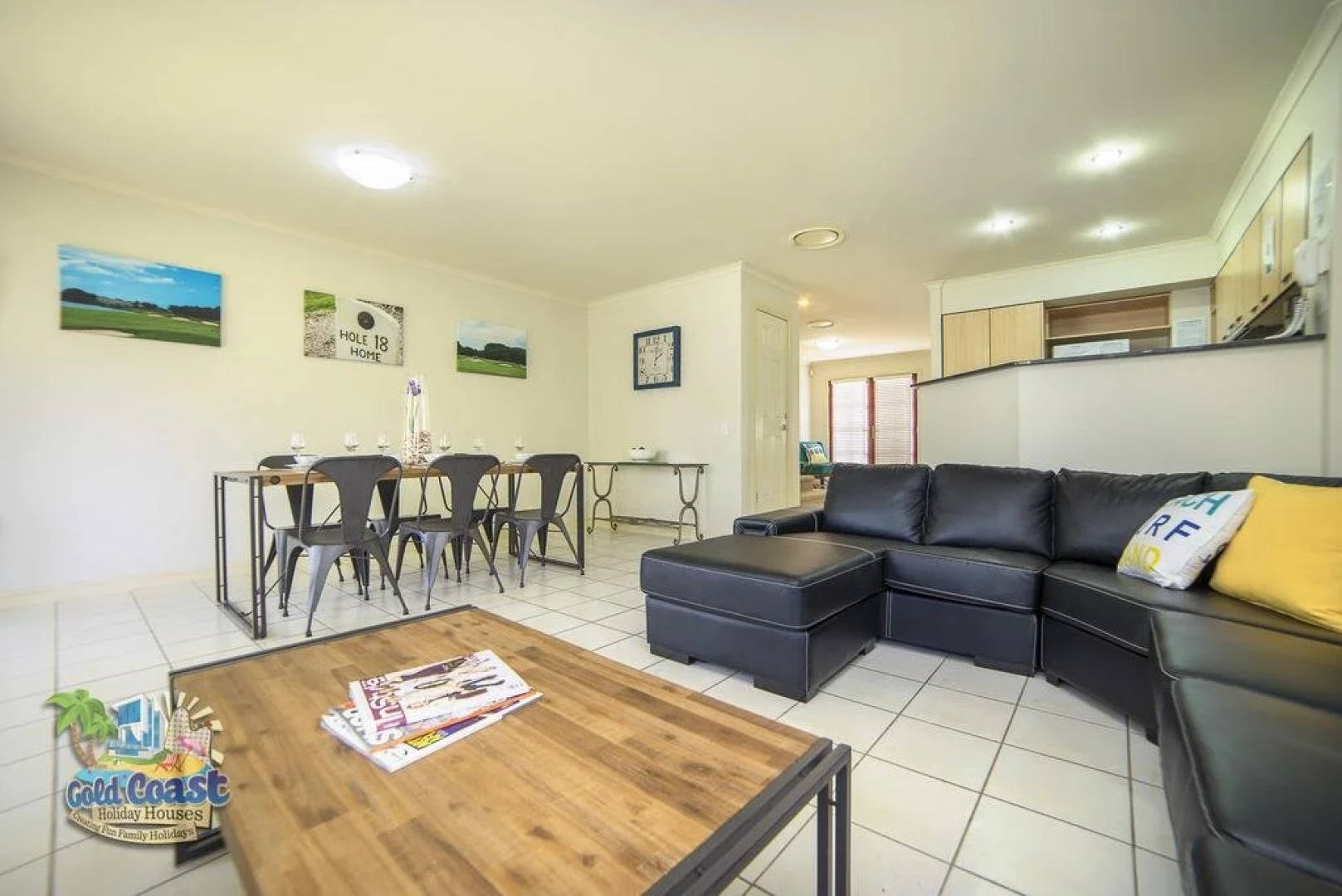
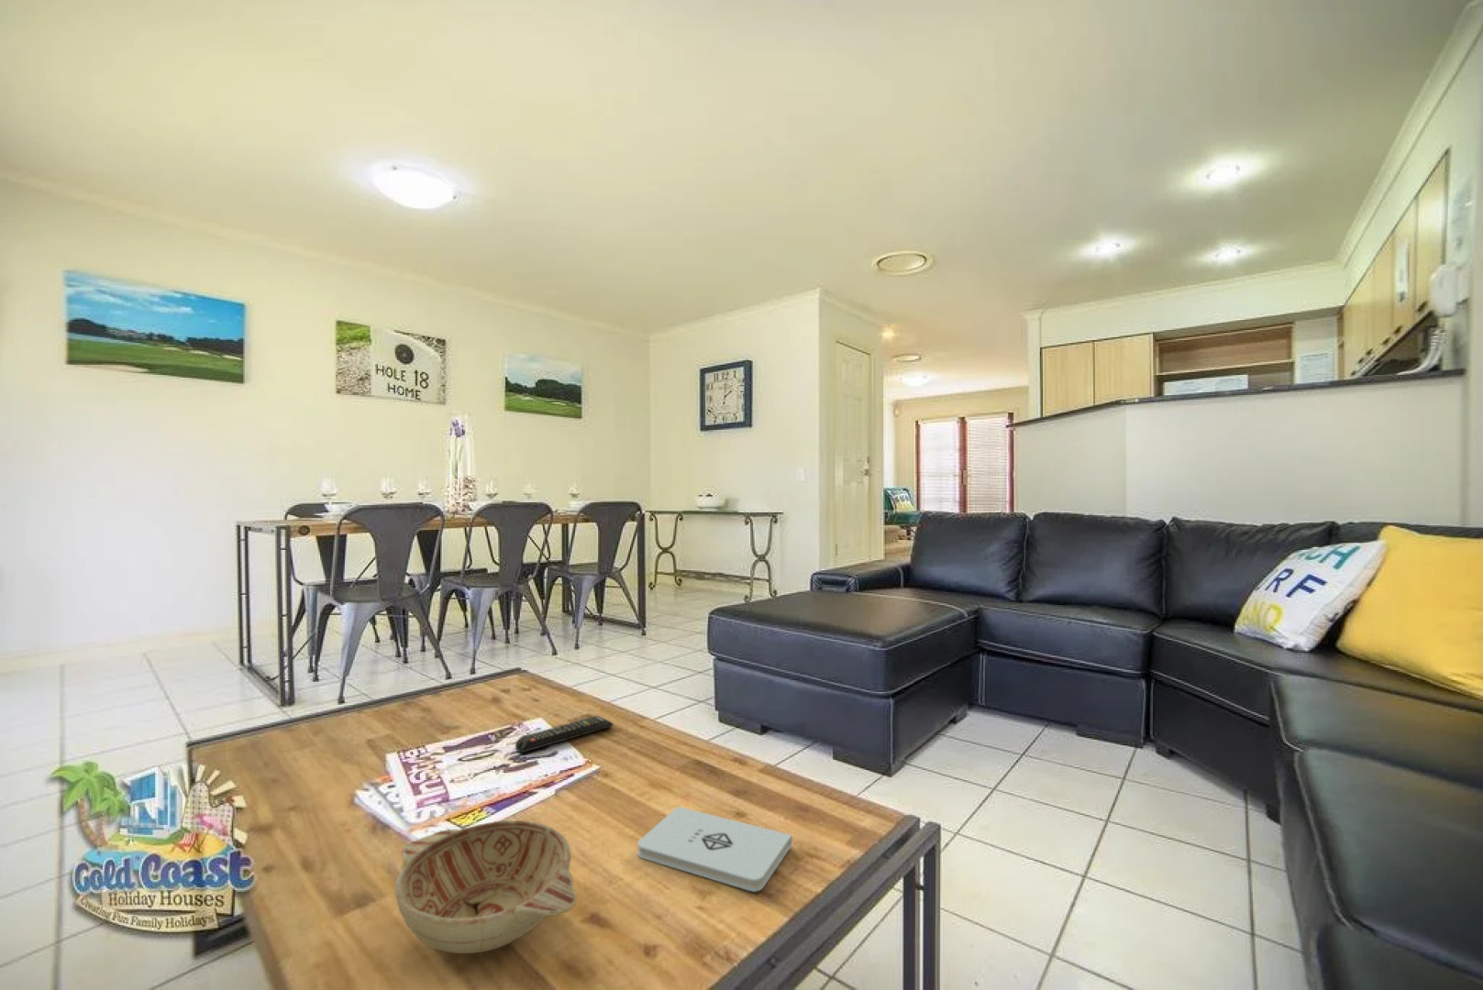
+ decorative bowl (488, 893)
+ notepad (714, 845)
+ remote control (566, 733)
